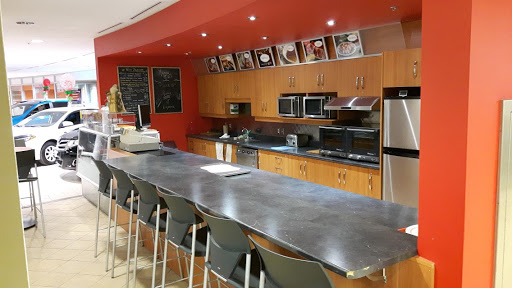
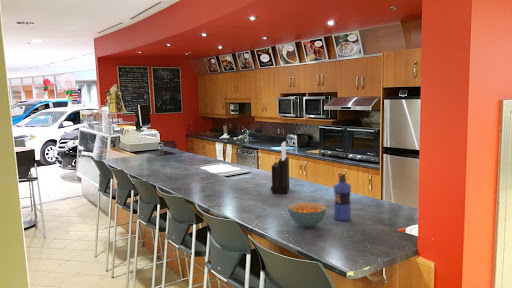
+ knife block (278, 166)
+ cereal bowl (307, 216)
+ water bottle (342, 196)
